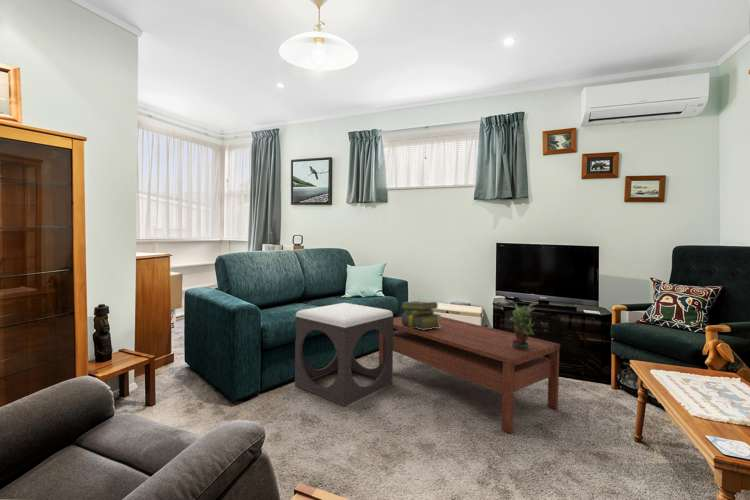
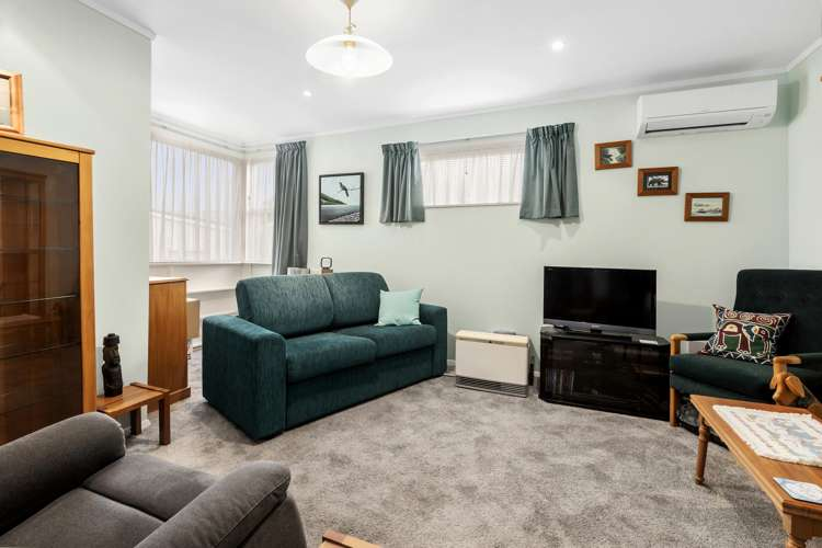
- potted plant (524, 325)
- stack of books (419, 313)
- footstool (344, 346)
- coffee table (458, 358)
